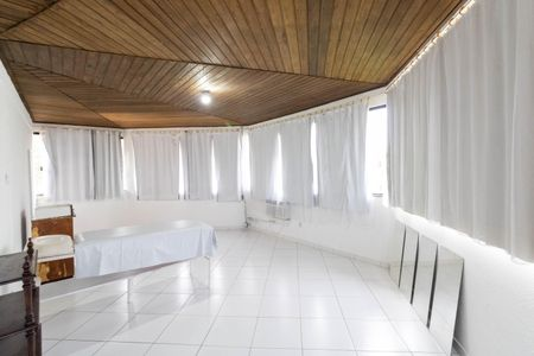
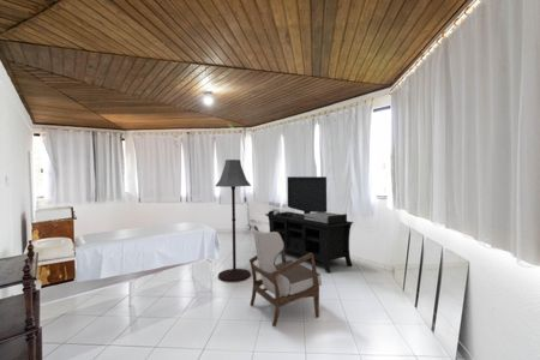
+ armchair (284, 266)
+ media console (304, 217)
+ floor lamp (233, 217)
